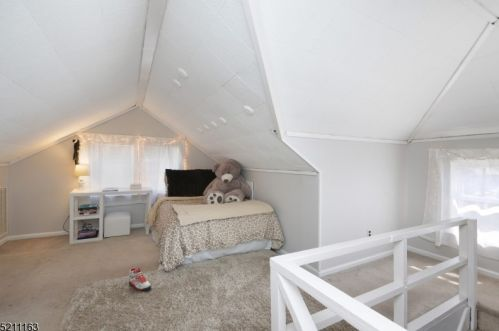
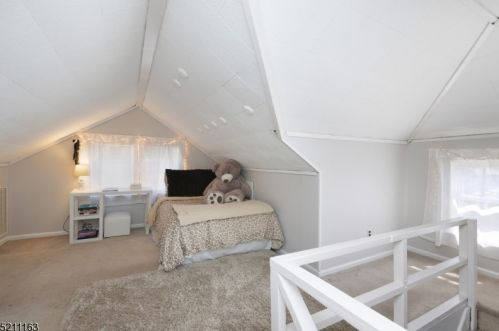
- sneaker (139, 277)
